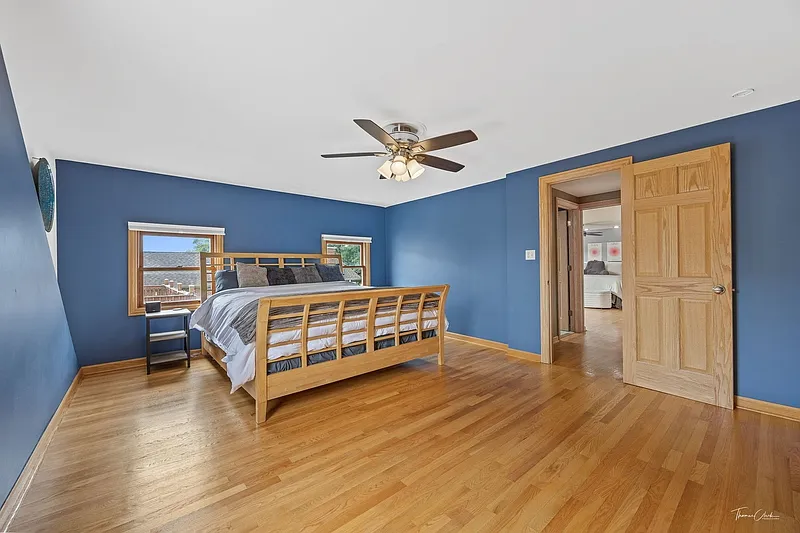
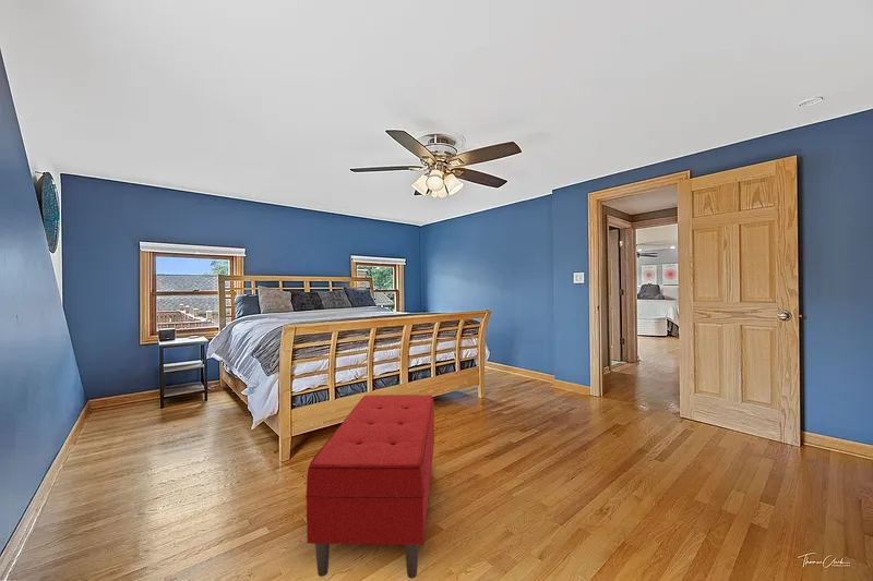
+ bench (385, 464)
